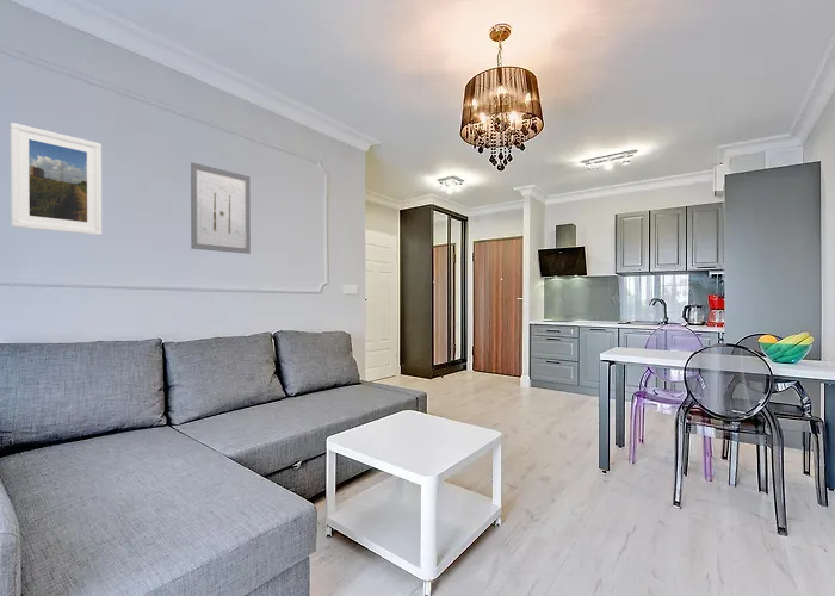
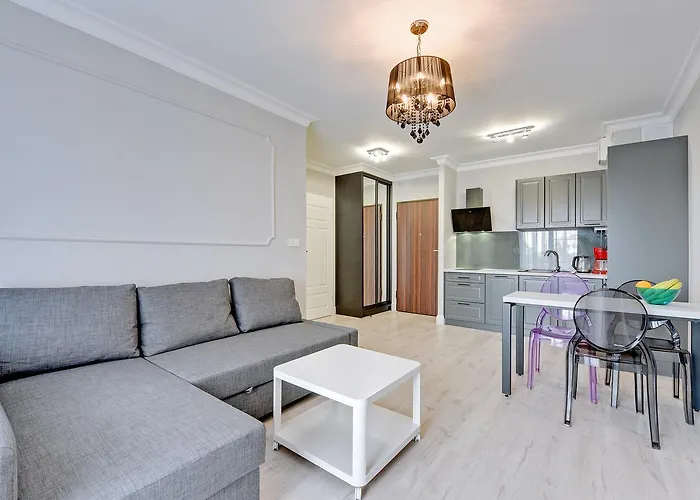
- wall art (222, 210)
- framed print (58, 182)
